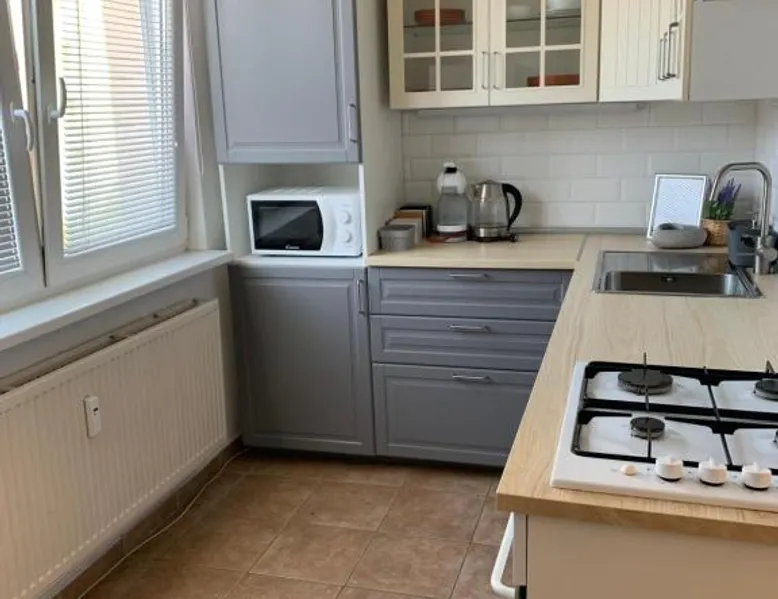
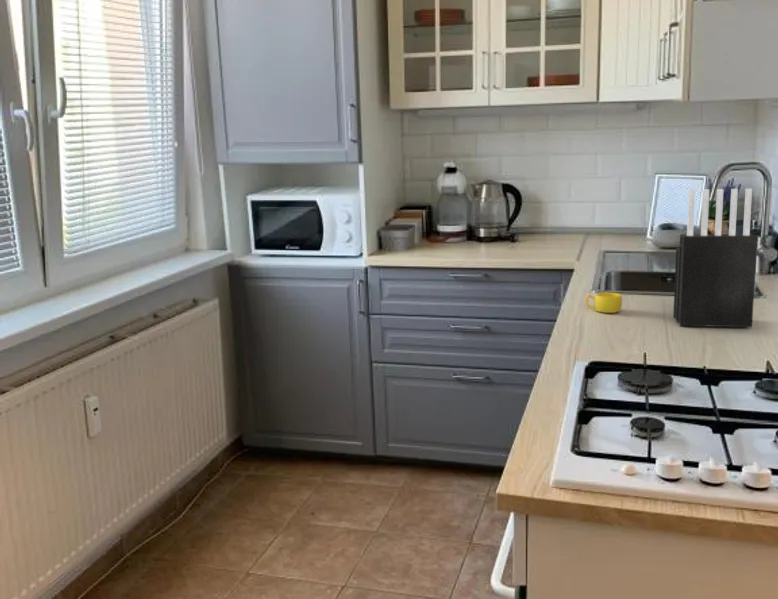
+ cup (603, 302)
+ knife block (713, 255)
